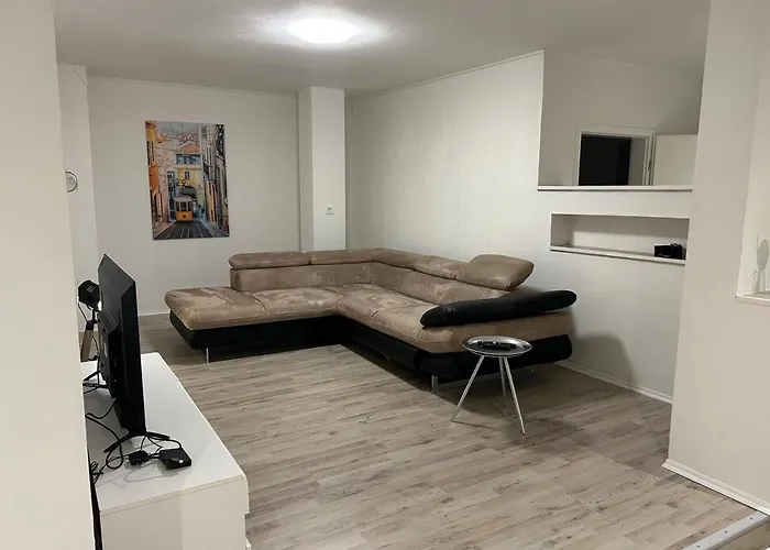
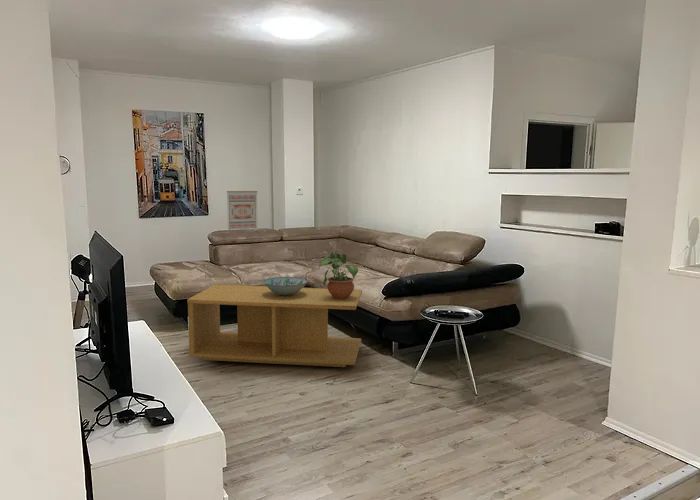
+ potted plant (338, 272)
+ coffee table (279, 325)
+ decorative bowl (285, 287)
+ wall art (242, 211)
